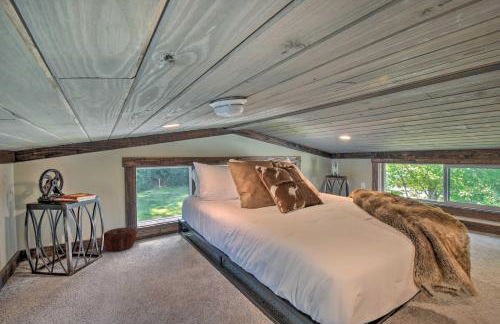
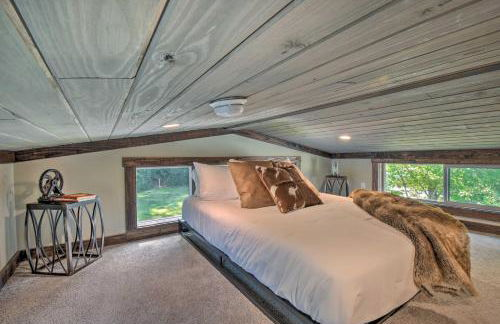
- woven basket (119, 237)
